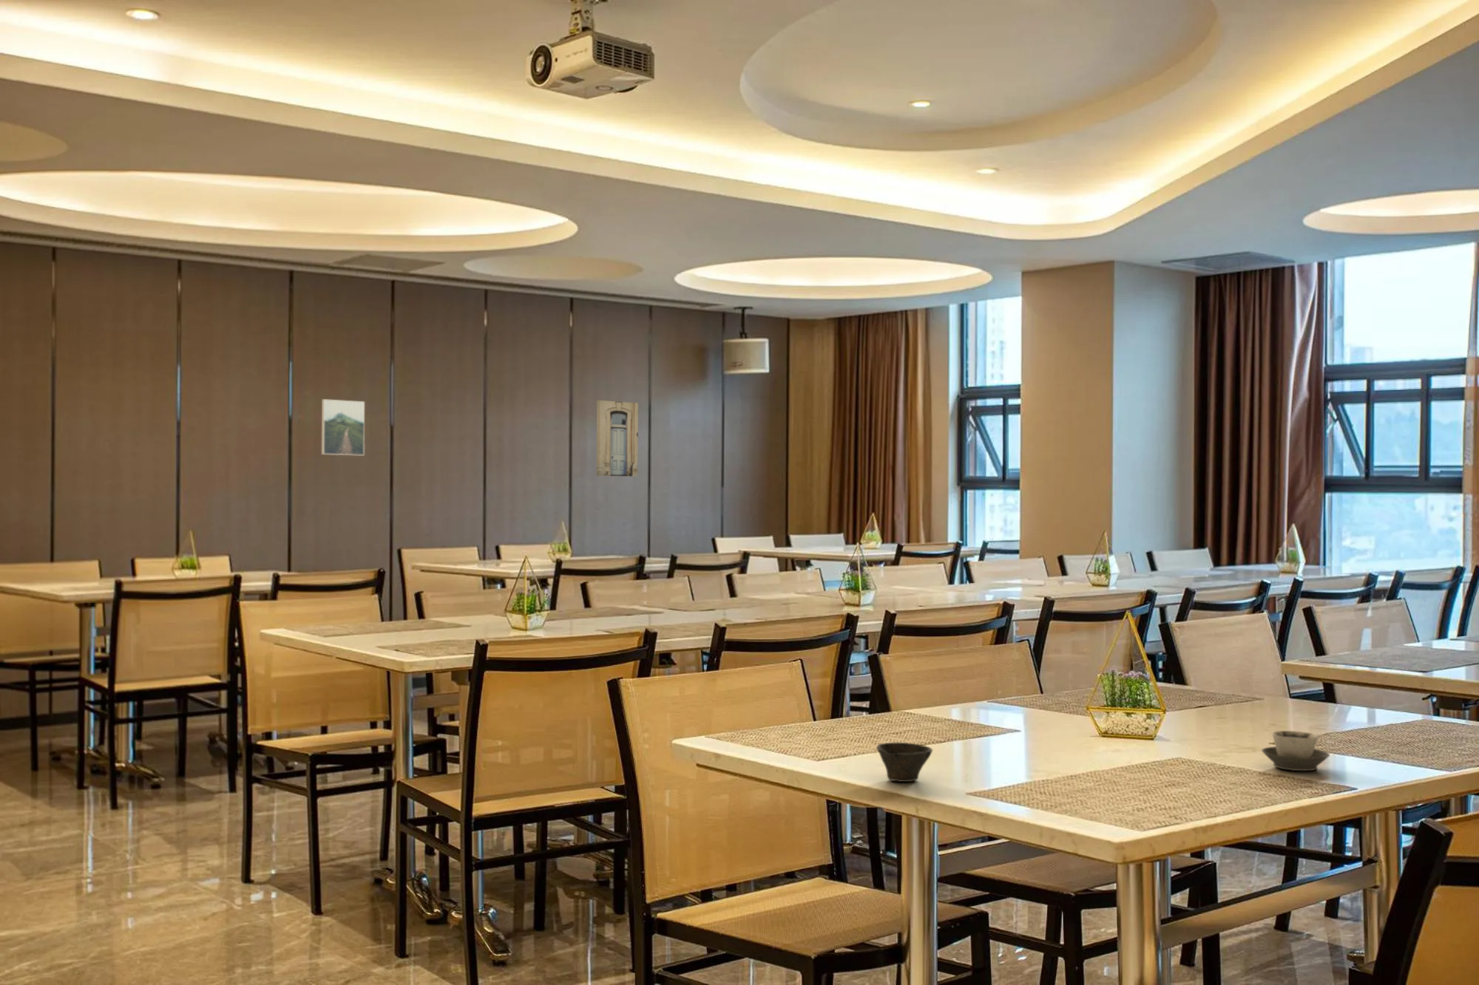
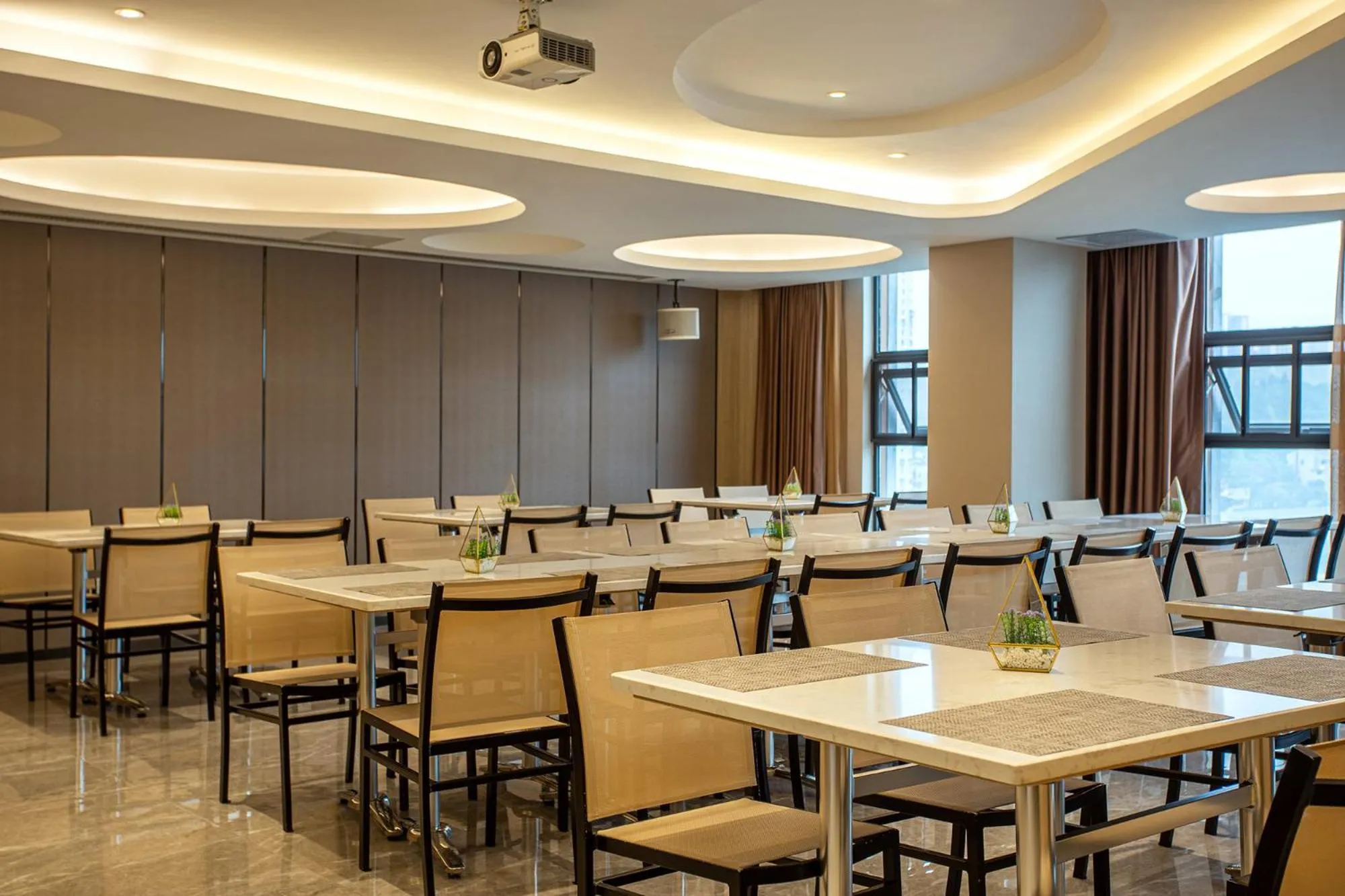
- wall art (618, 439)
- cup (904, 762)
- cup (1295, 751)
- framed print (343, 428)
